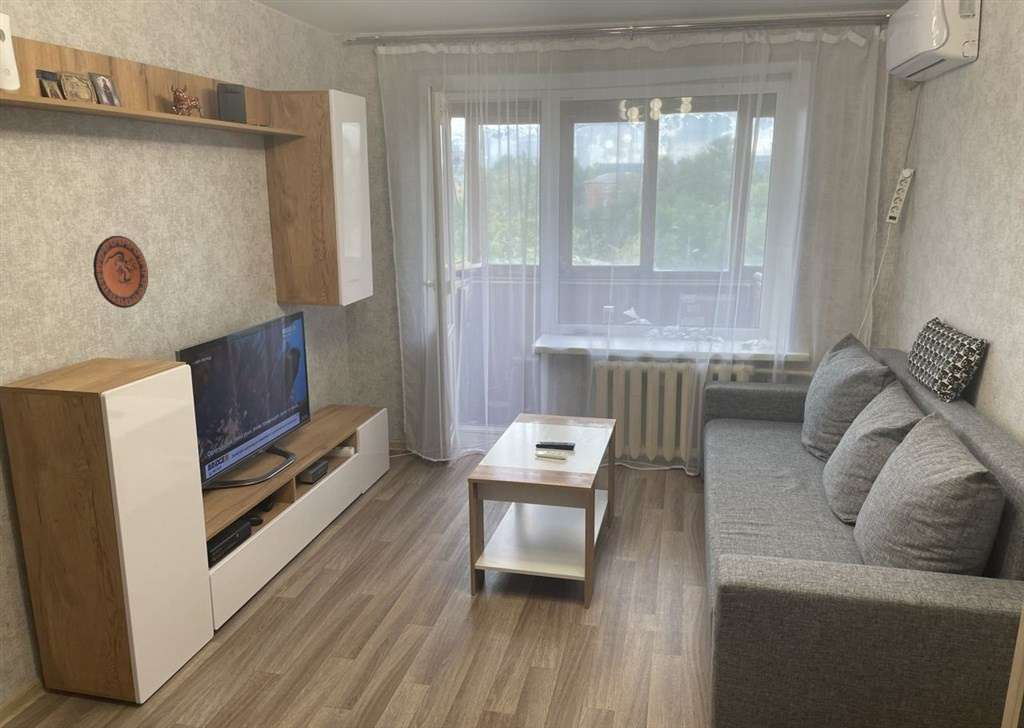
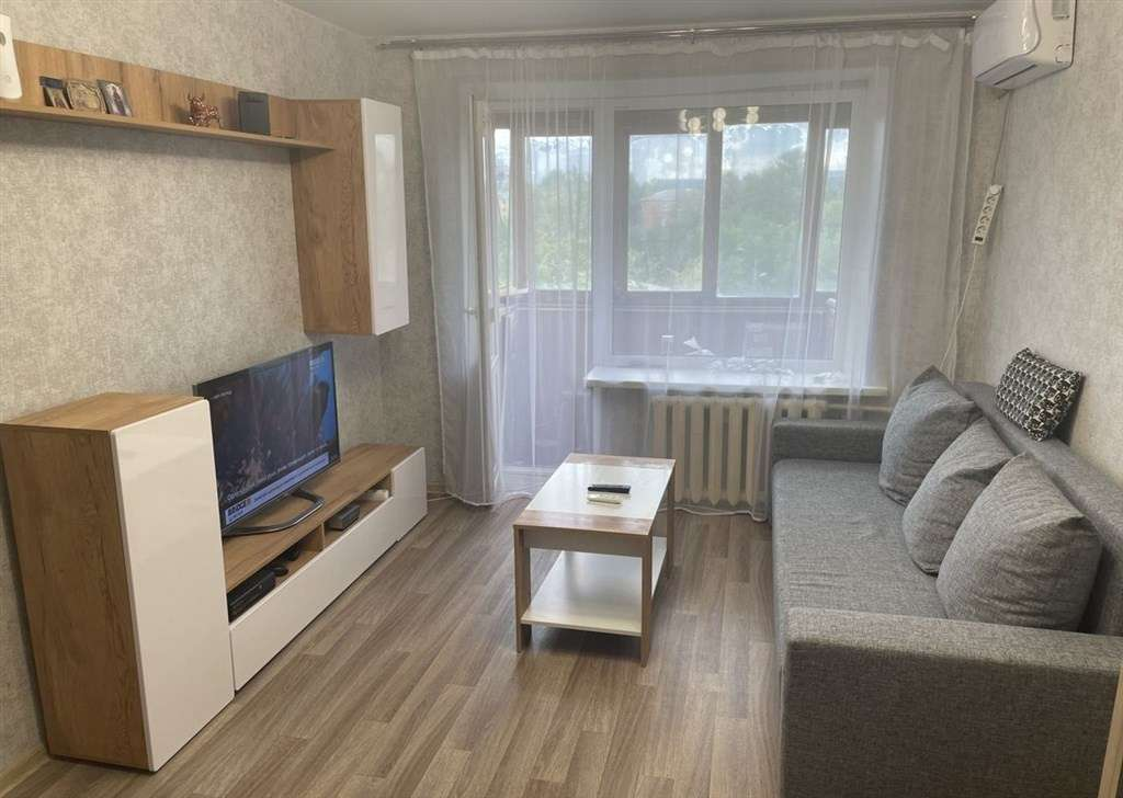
- decorative plate (120, 272)
